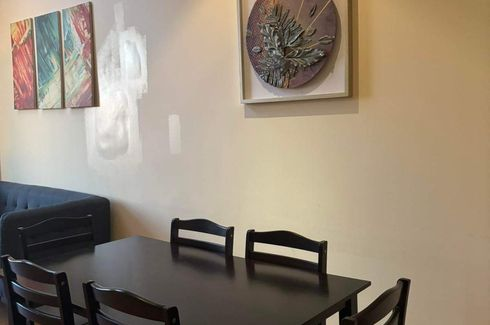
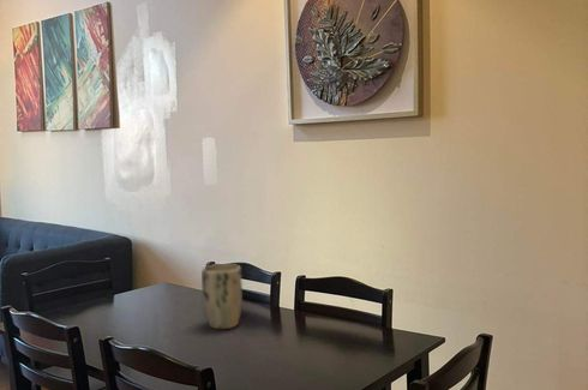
+ plant pot (222, 296)
